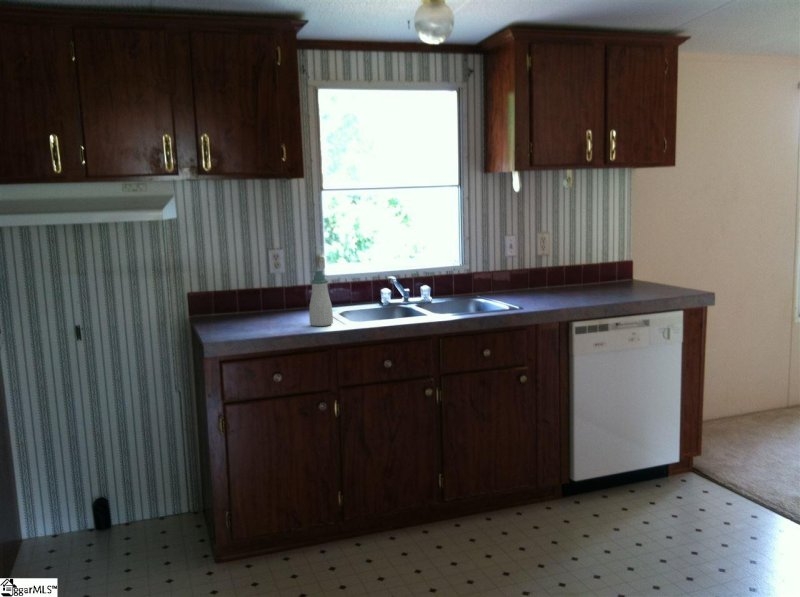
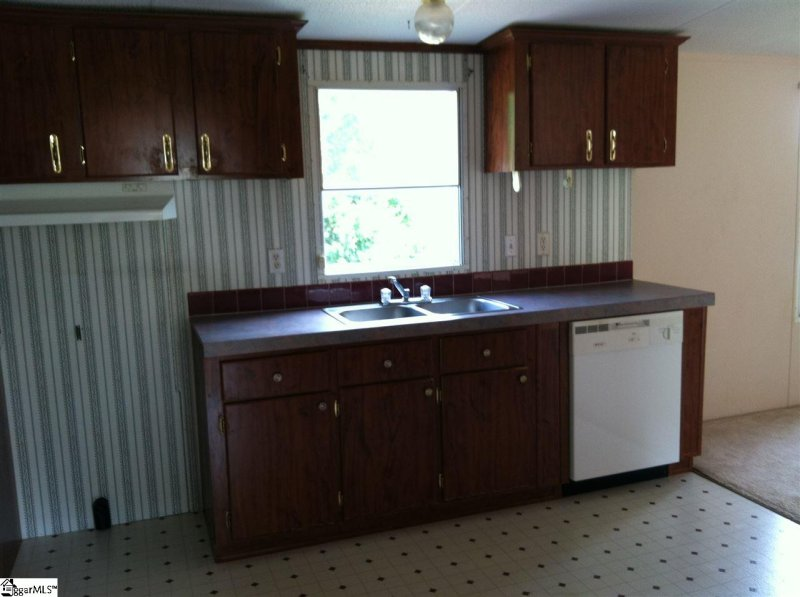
- soap bottle (320, 297)
